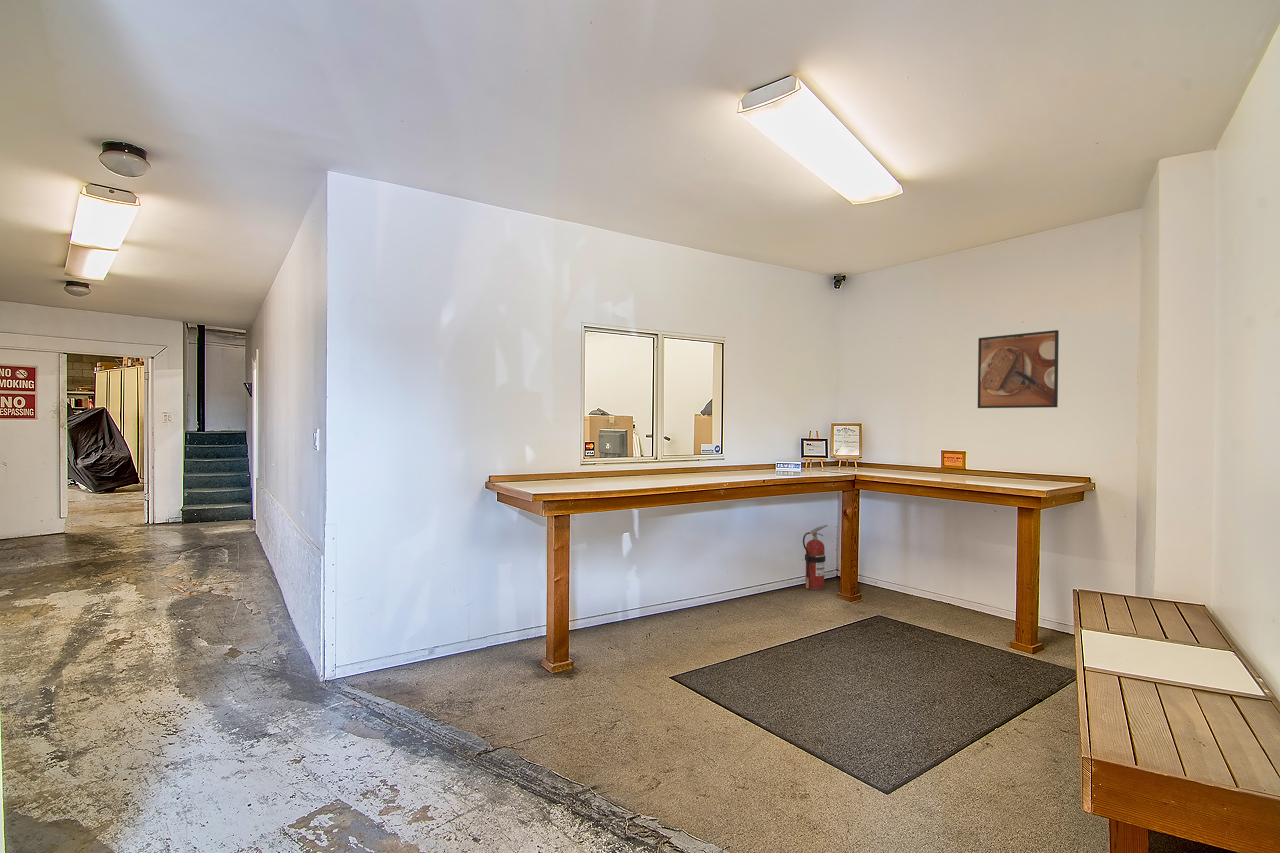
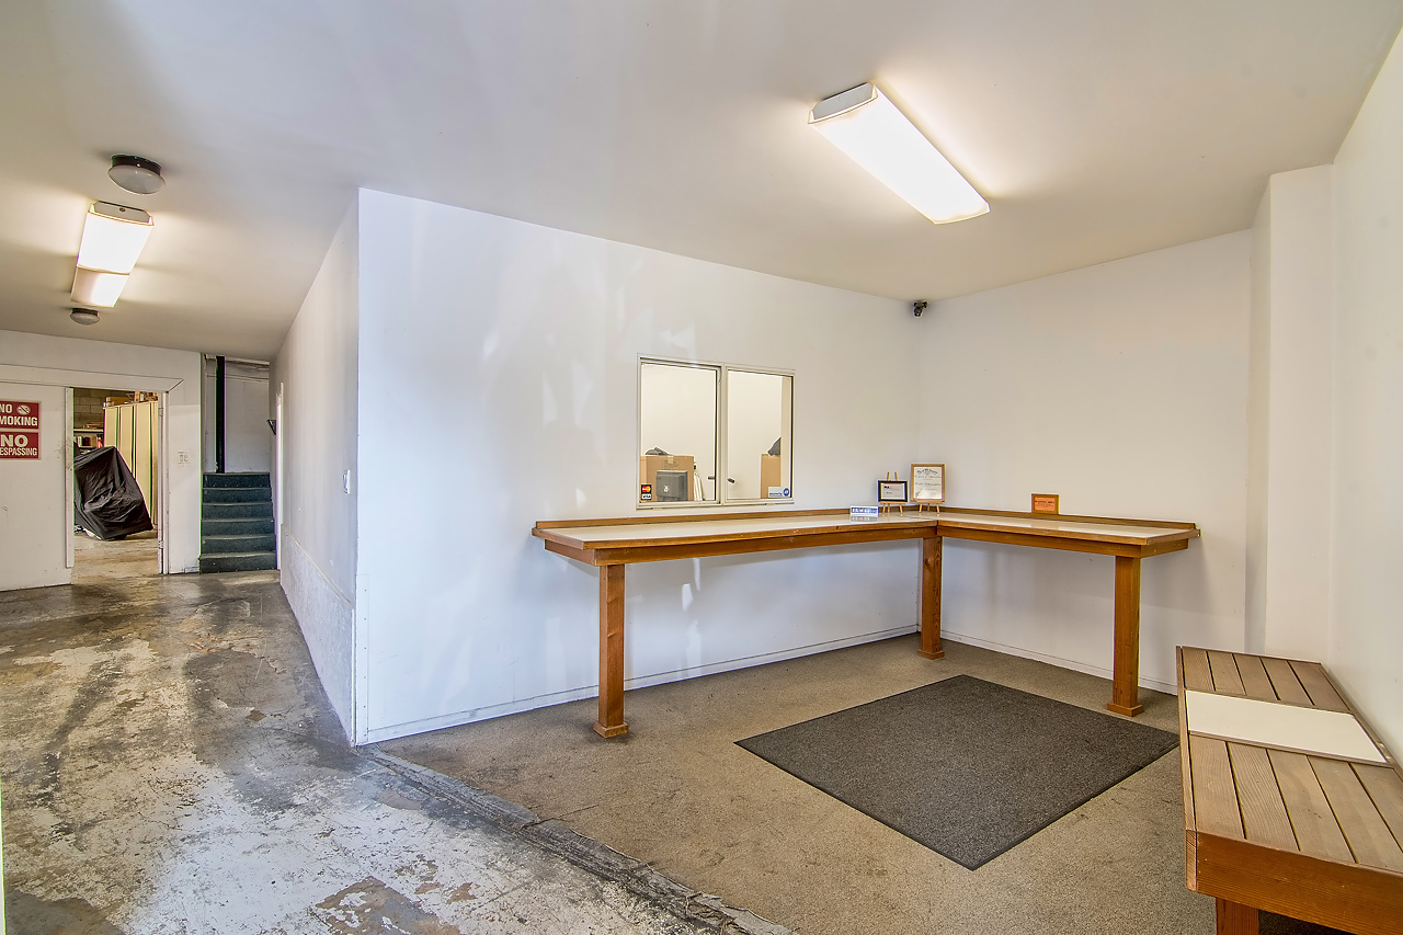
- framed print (1016, 371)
- fire extinguisher (814, 557)
